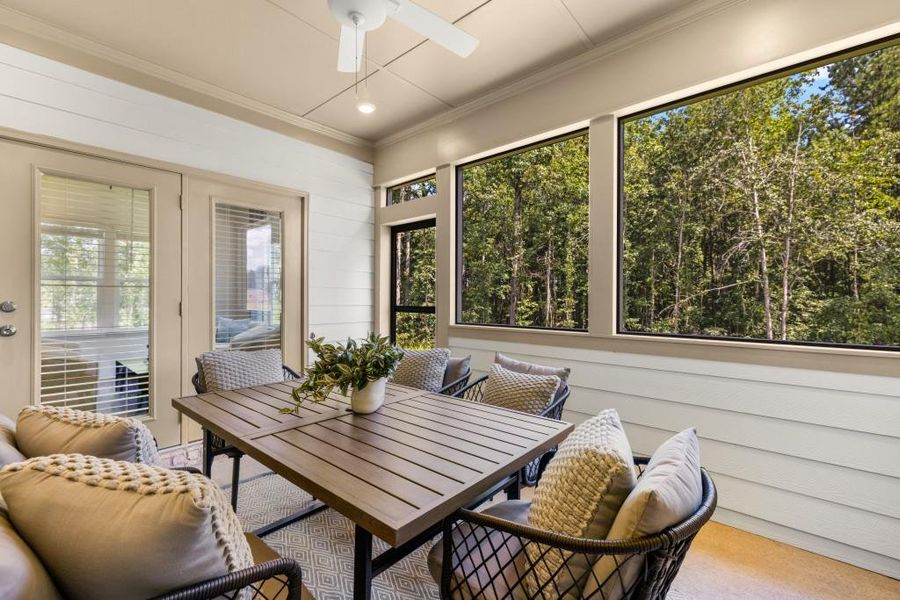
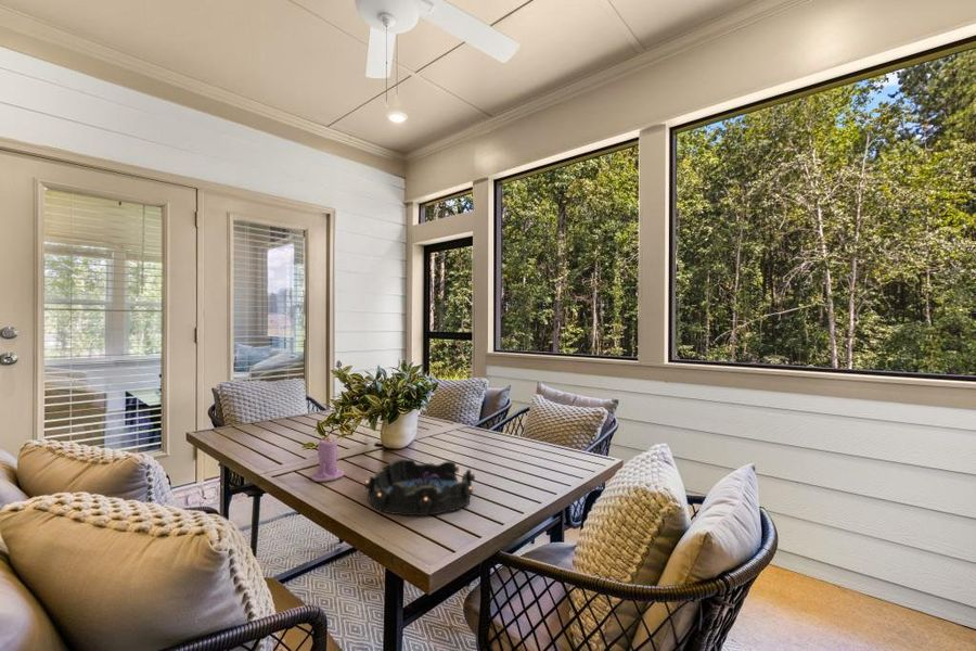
+ decorative bowl (421, 481)
+ candle (326, 455)
